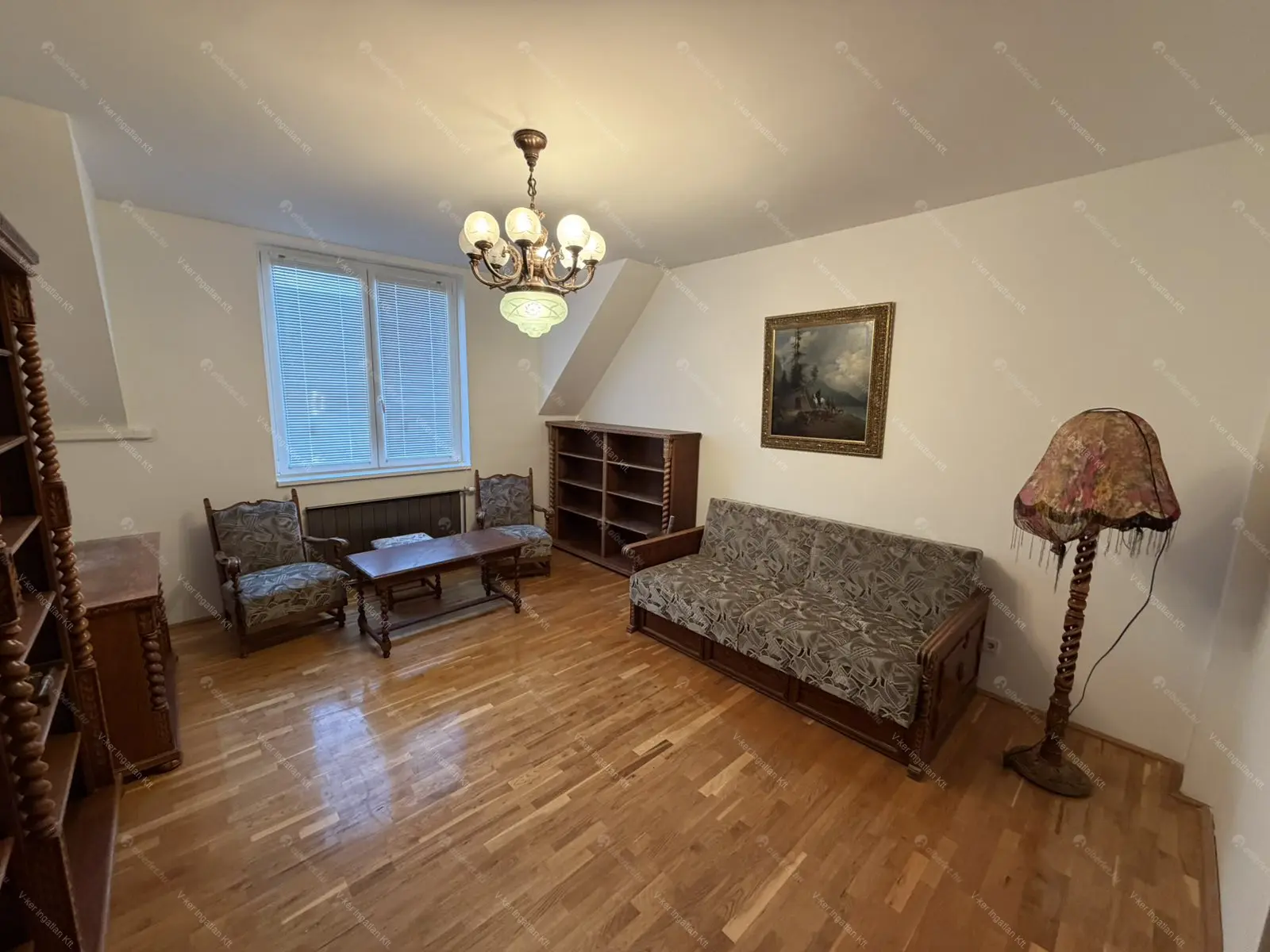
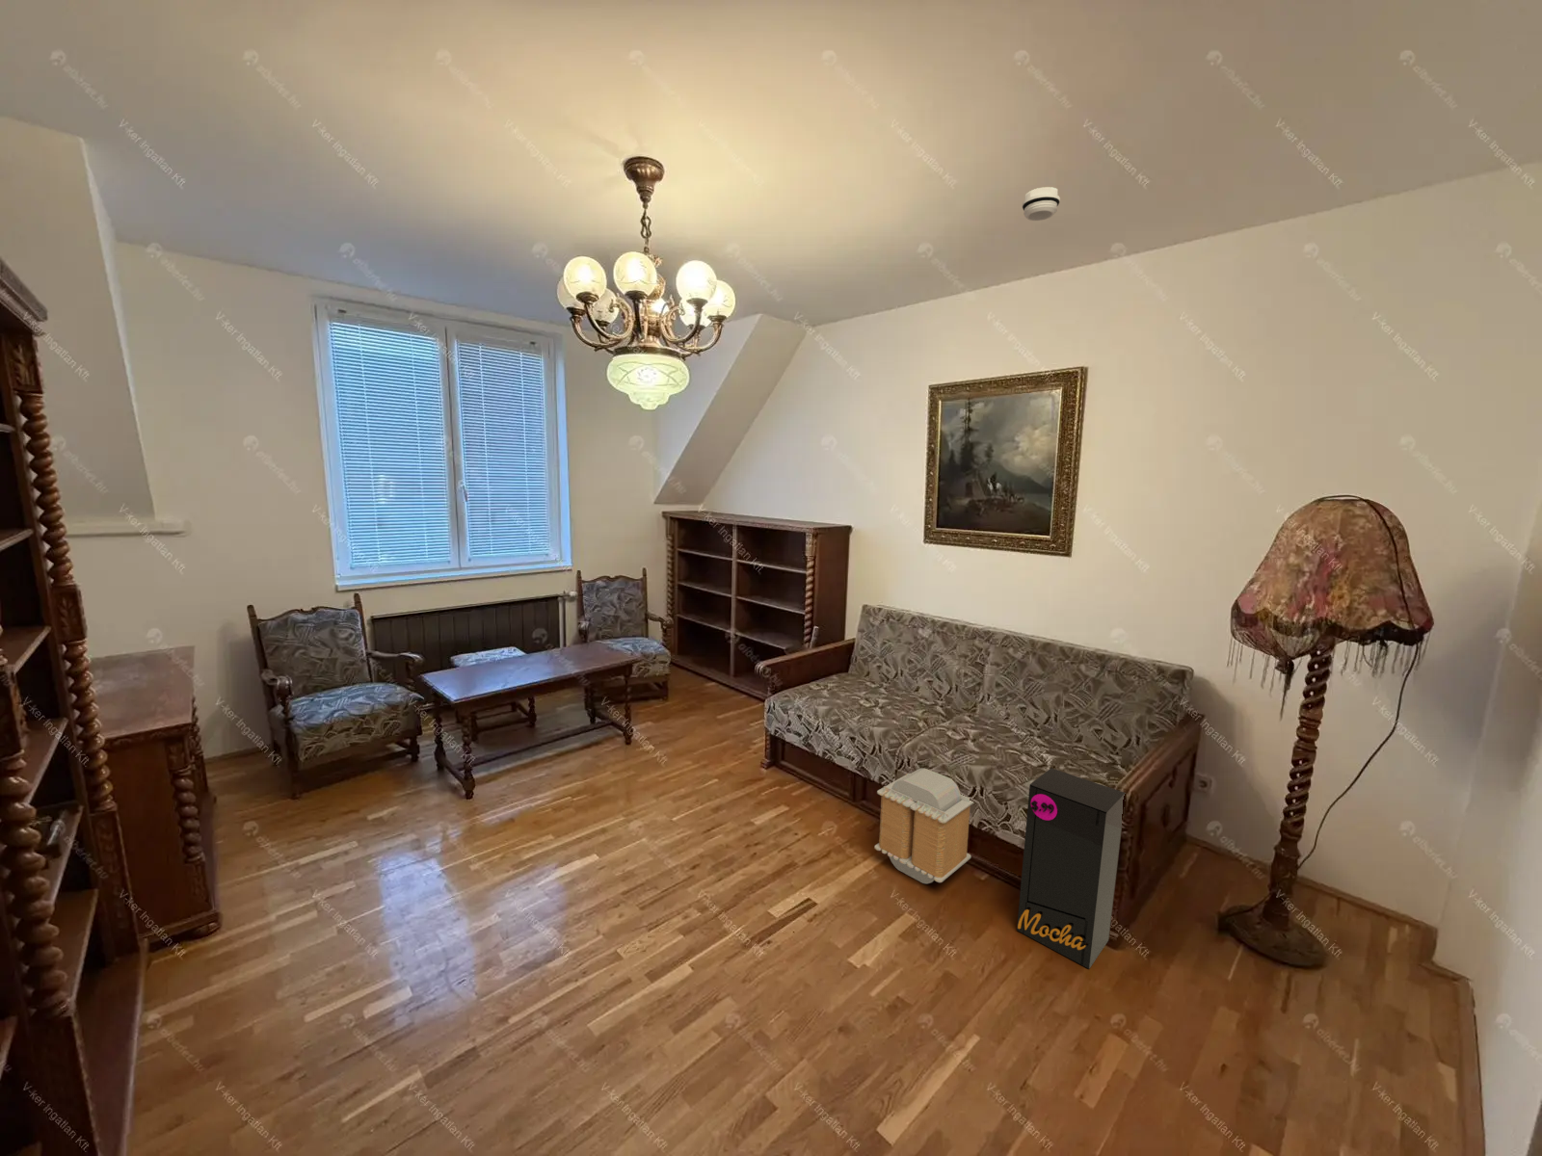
+ air purifier (923, 823)
+ smoke detector (1039, 204)
+ speaker (1068, 863)
